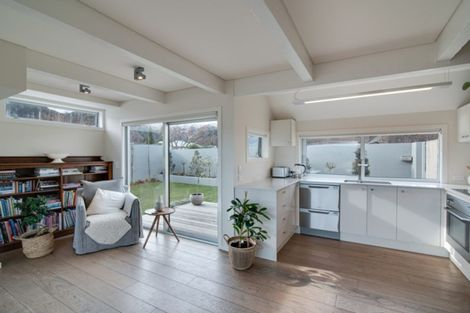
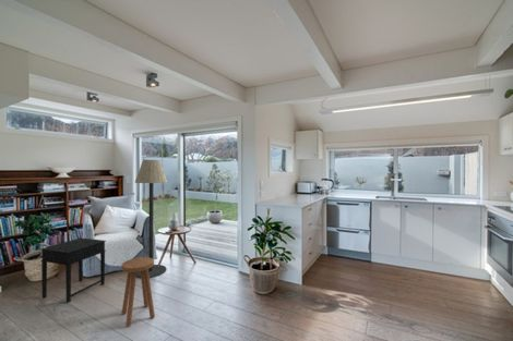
+ stool (134, 288)
+ side table (79, 267)
+ floor lamp (151, 216)
